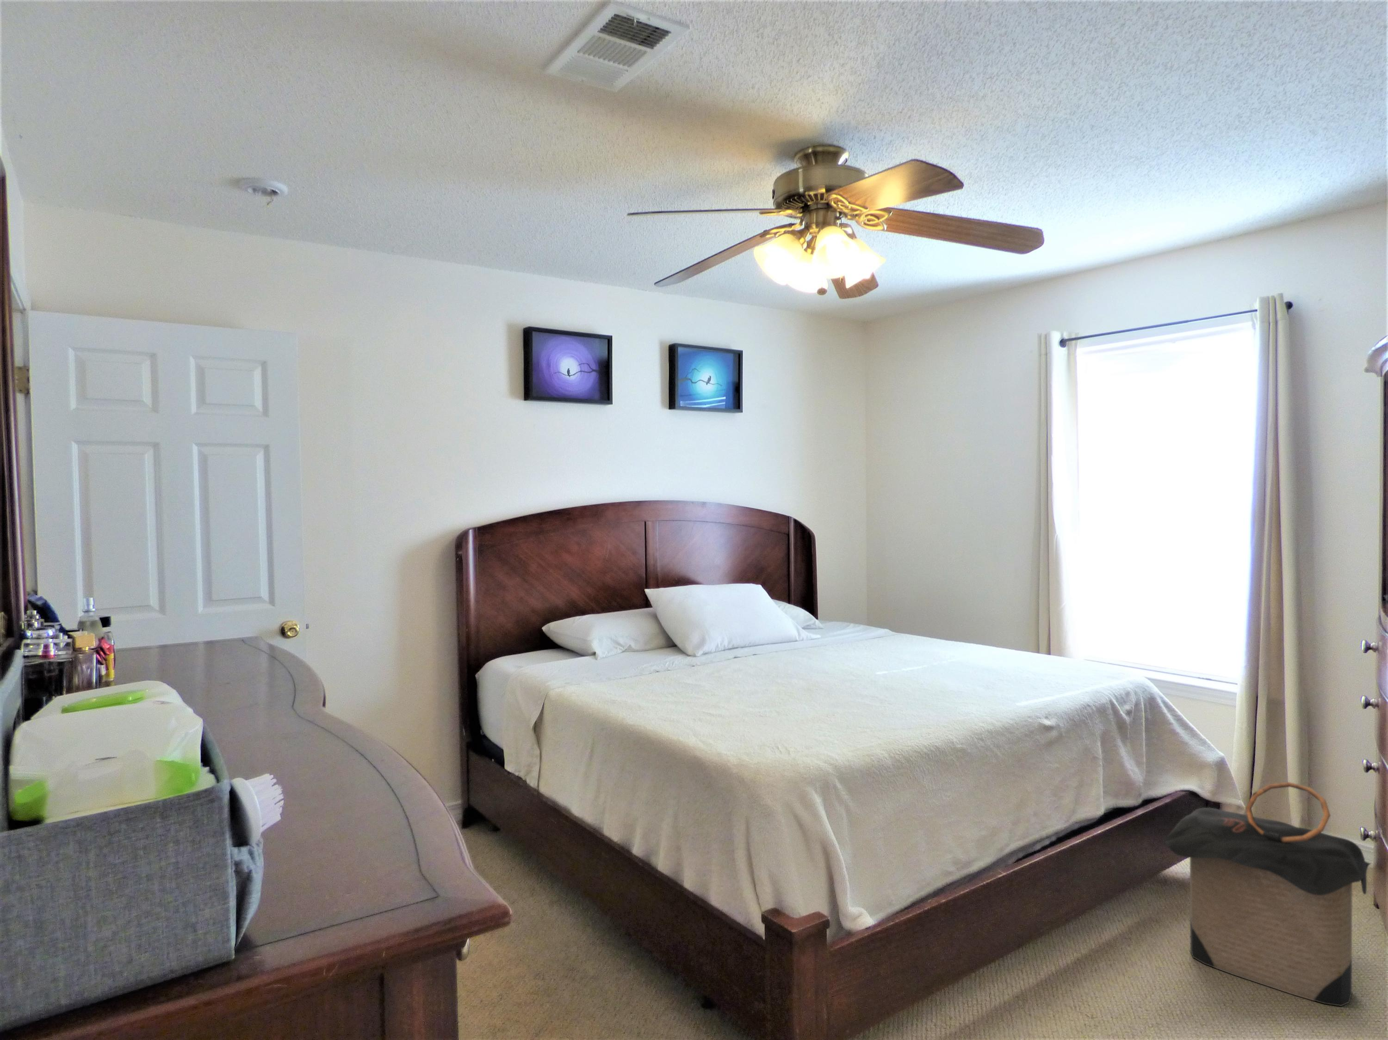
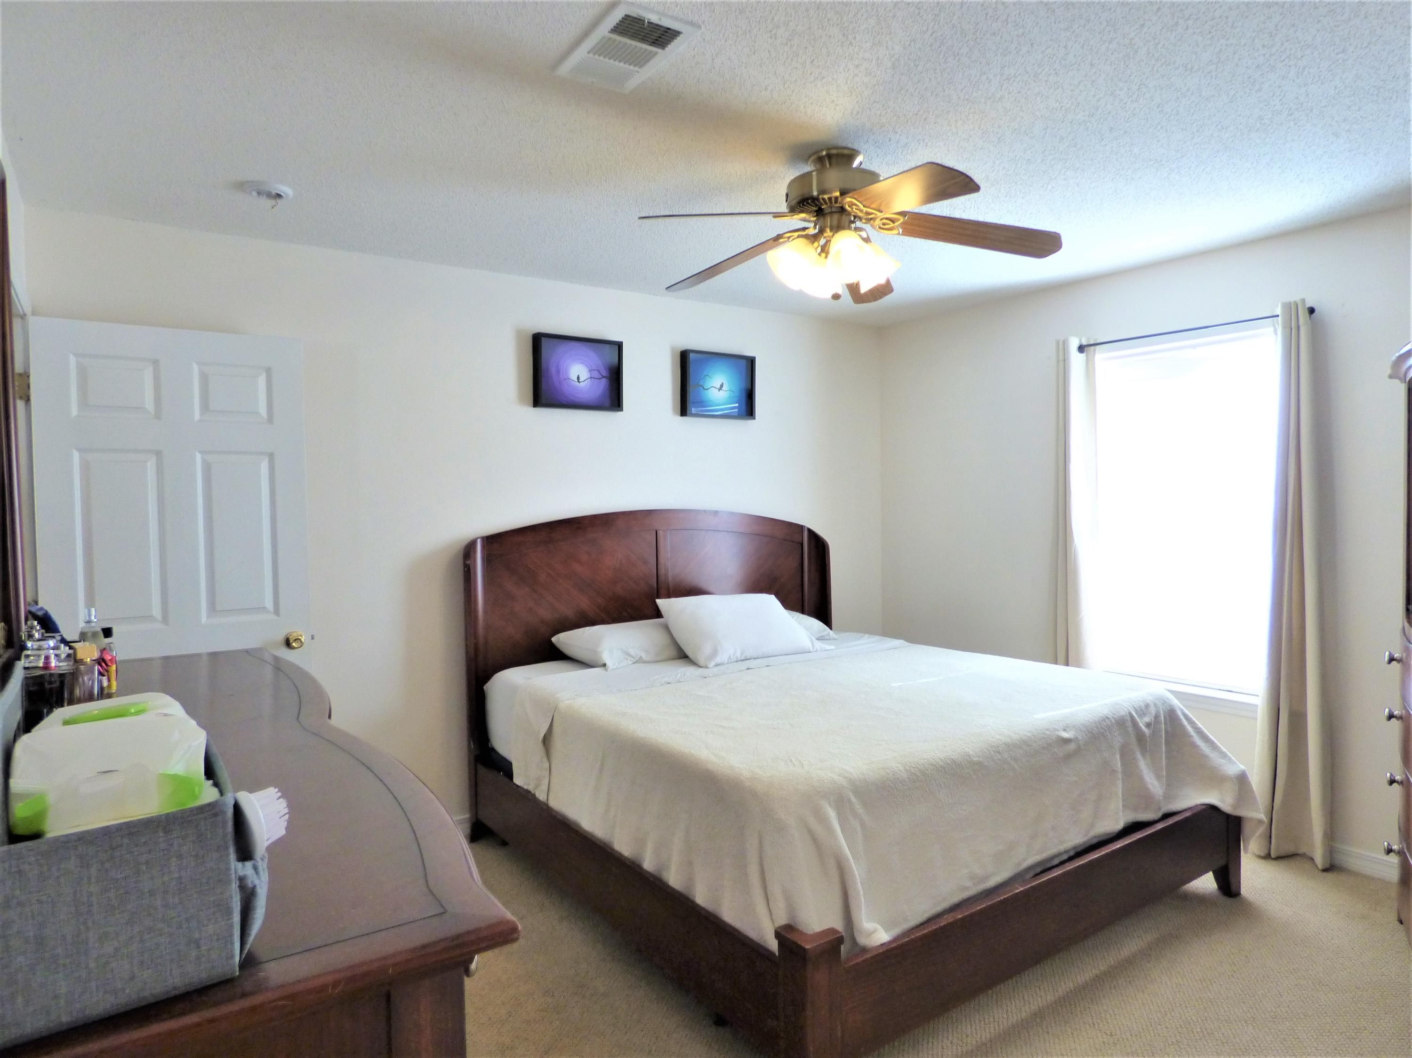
- laundry hamper (1262, 878)
